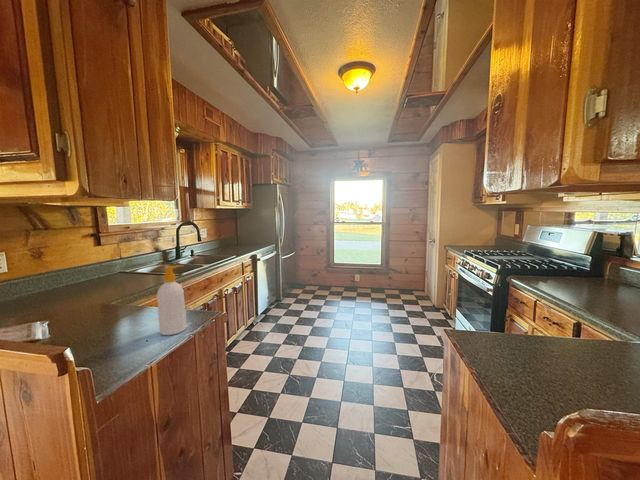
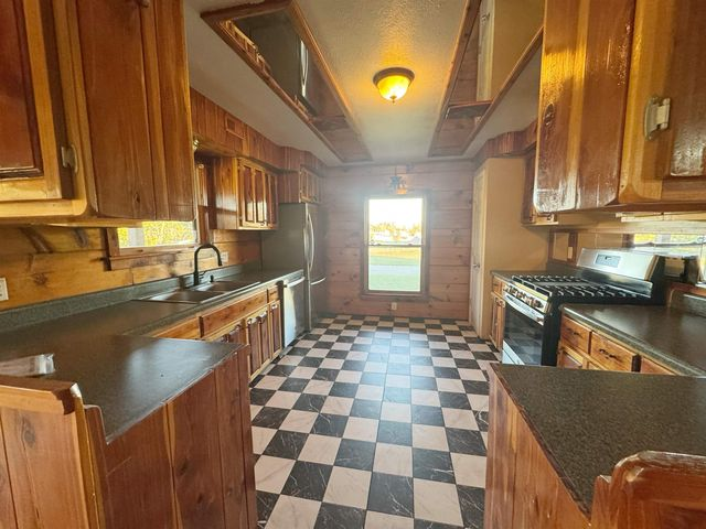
- soap bottle (172, 298)
